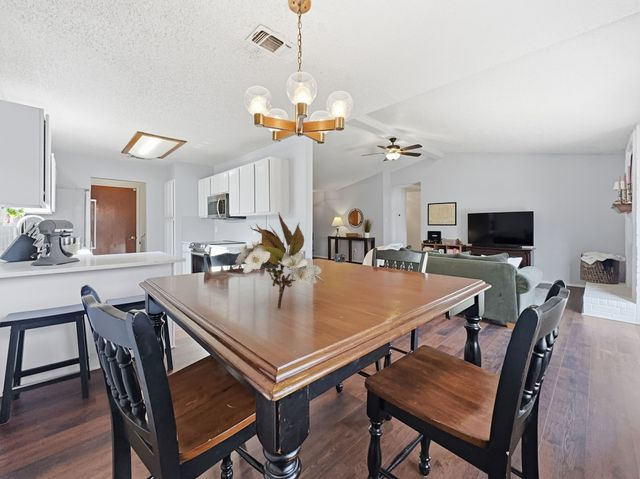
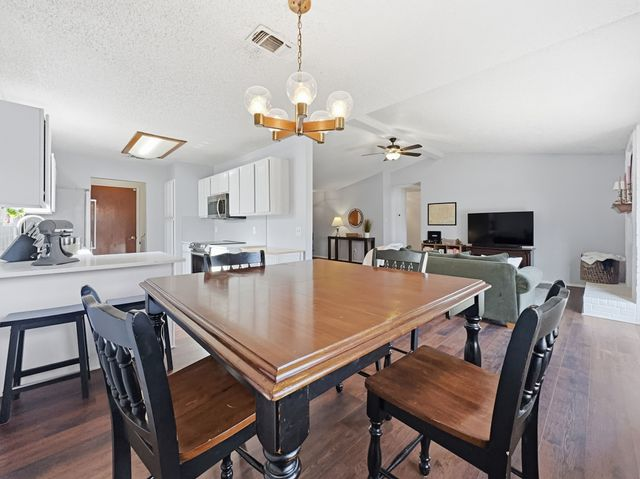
- flower arrangement (290, 262)
